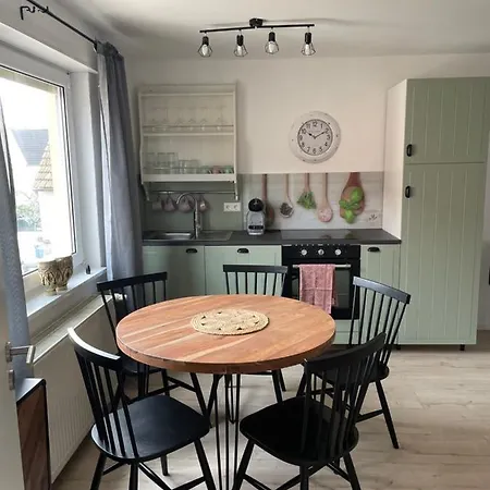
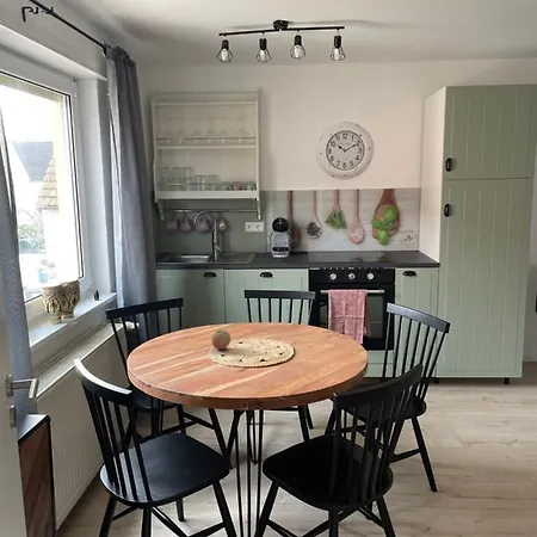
+ fruit (221, 339)
